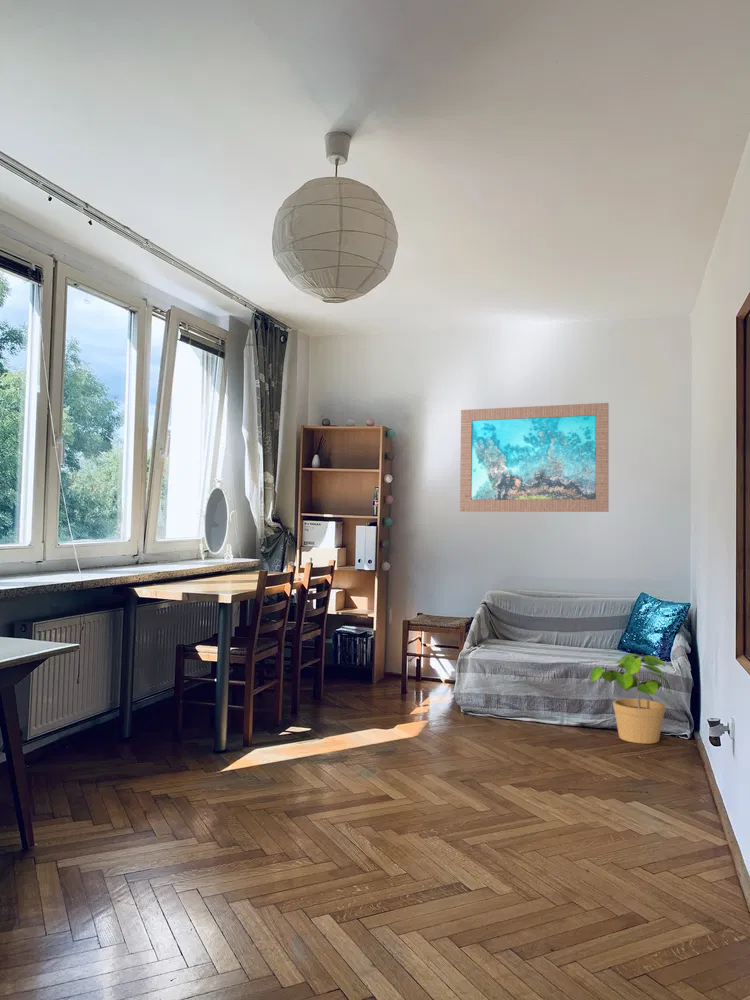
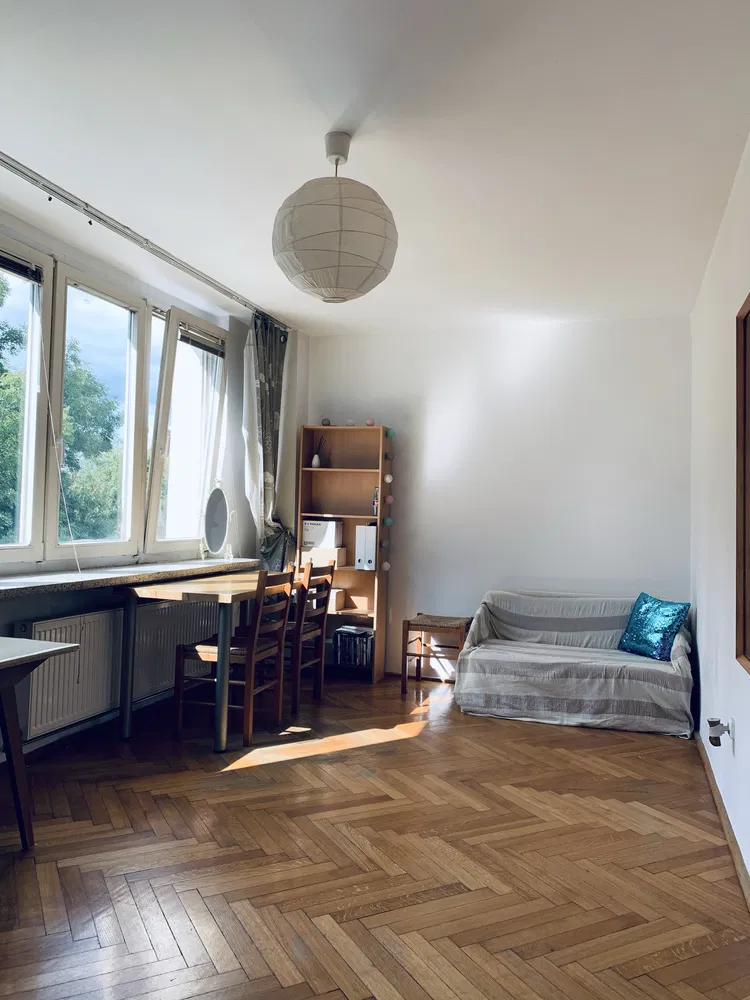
- wall art (531, 458)
- potted plant (631, 699)
